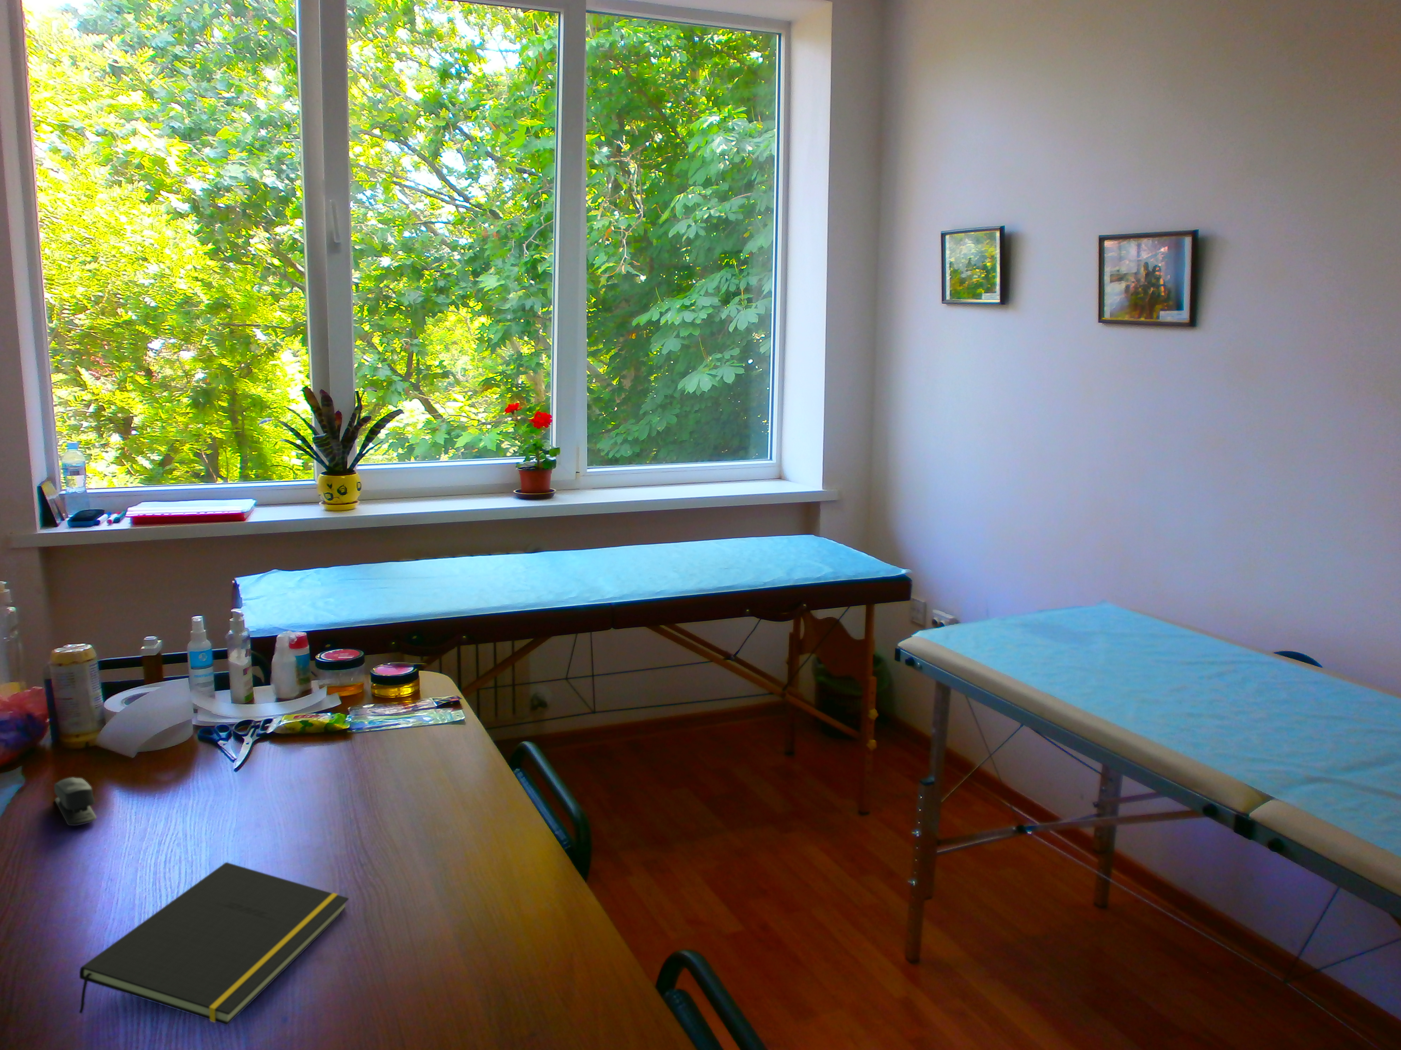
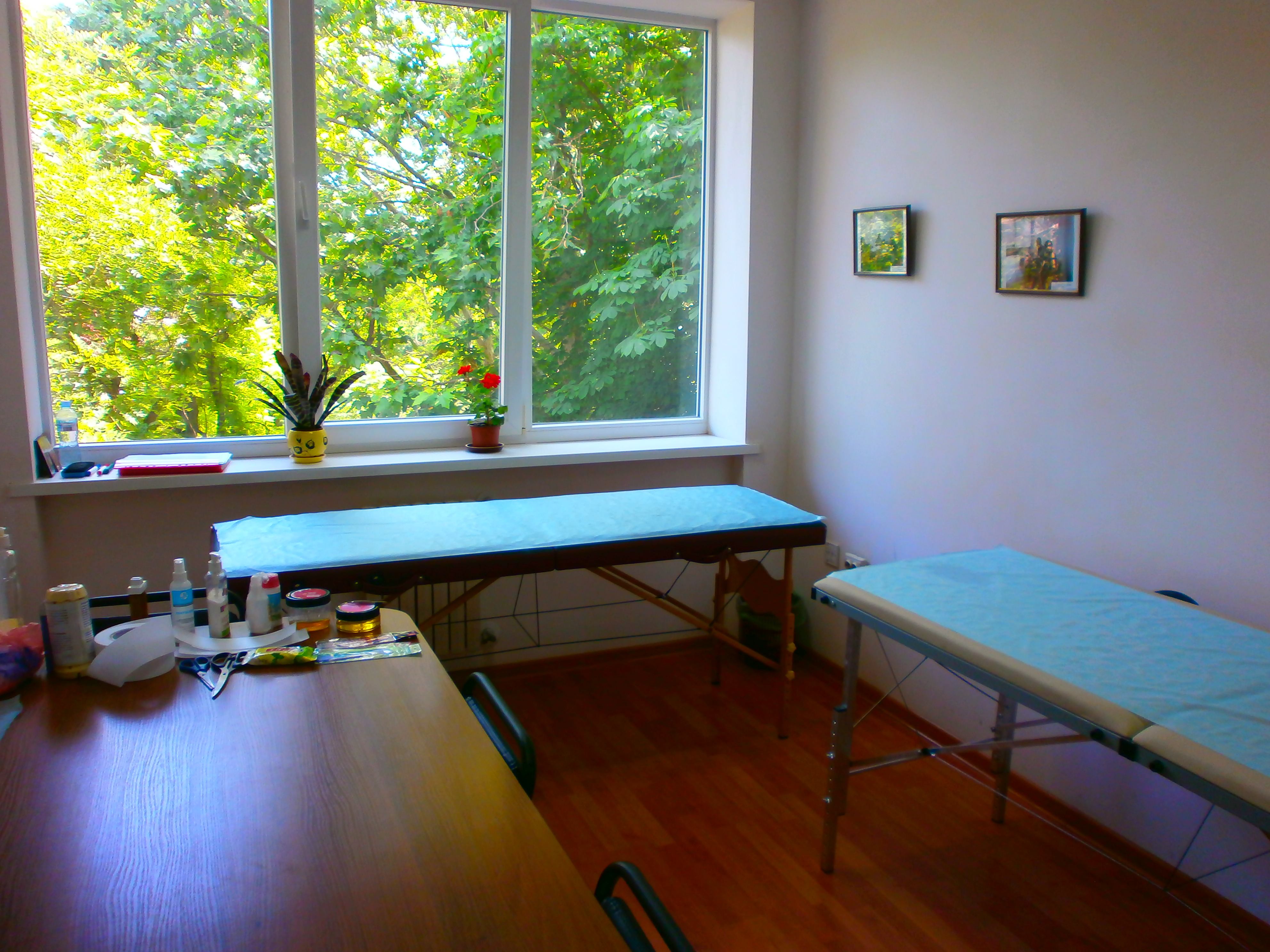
- stapler (74, 794)
- notepad (226, 934)
